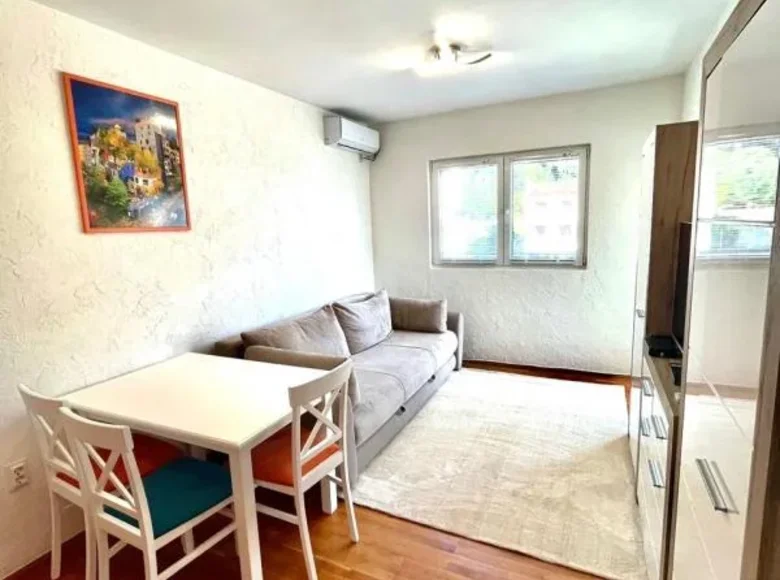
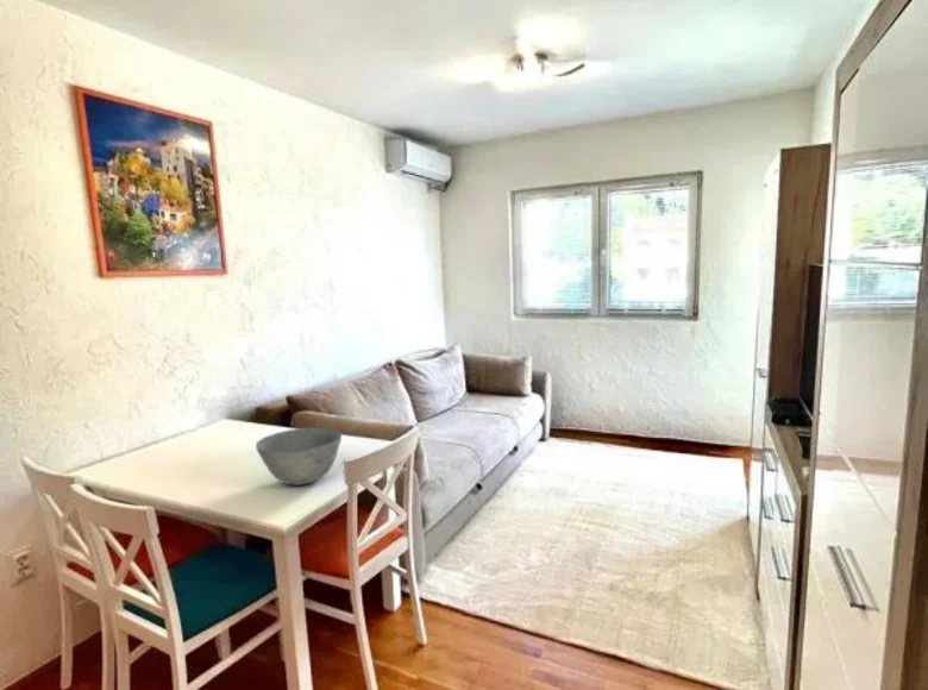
+ bowl (301, 459)
